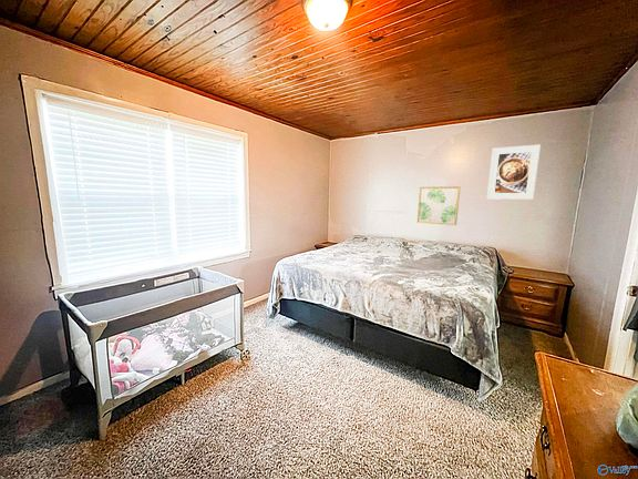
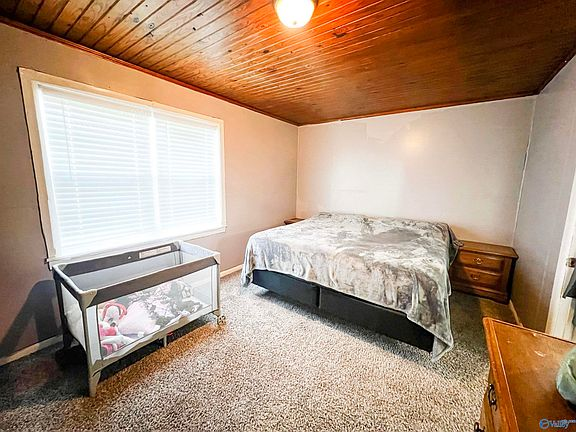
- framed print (512, 173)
- wall art (438, 205)
